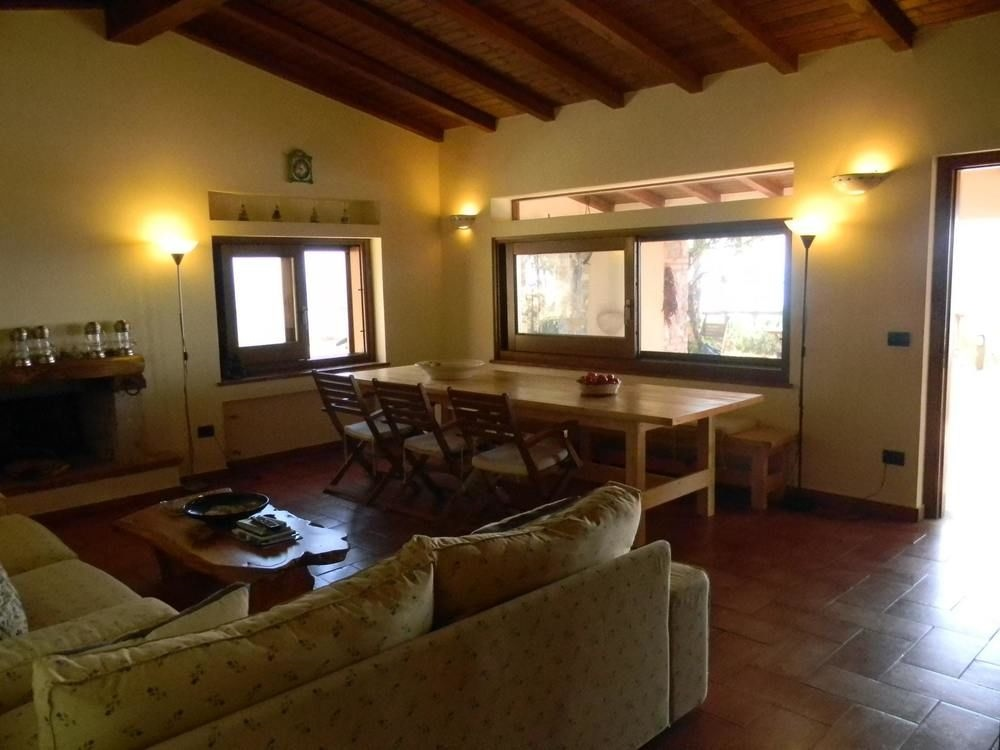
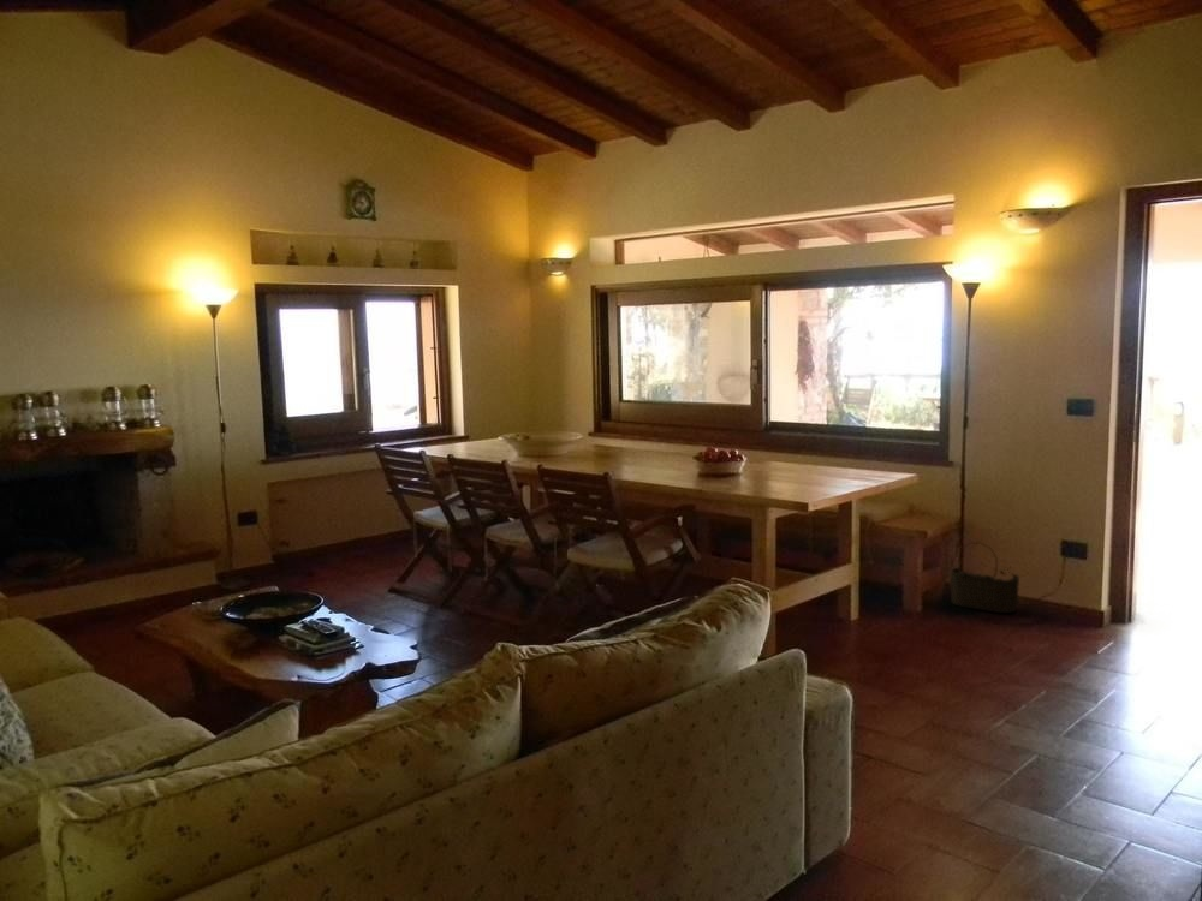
+ wicker basket (983, 575)
